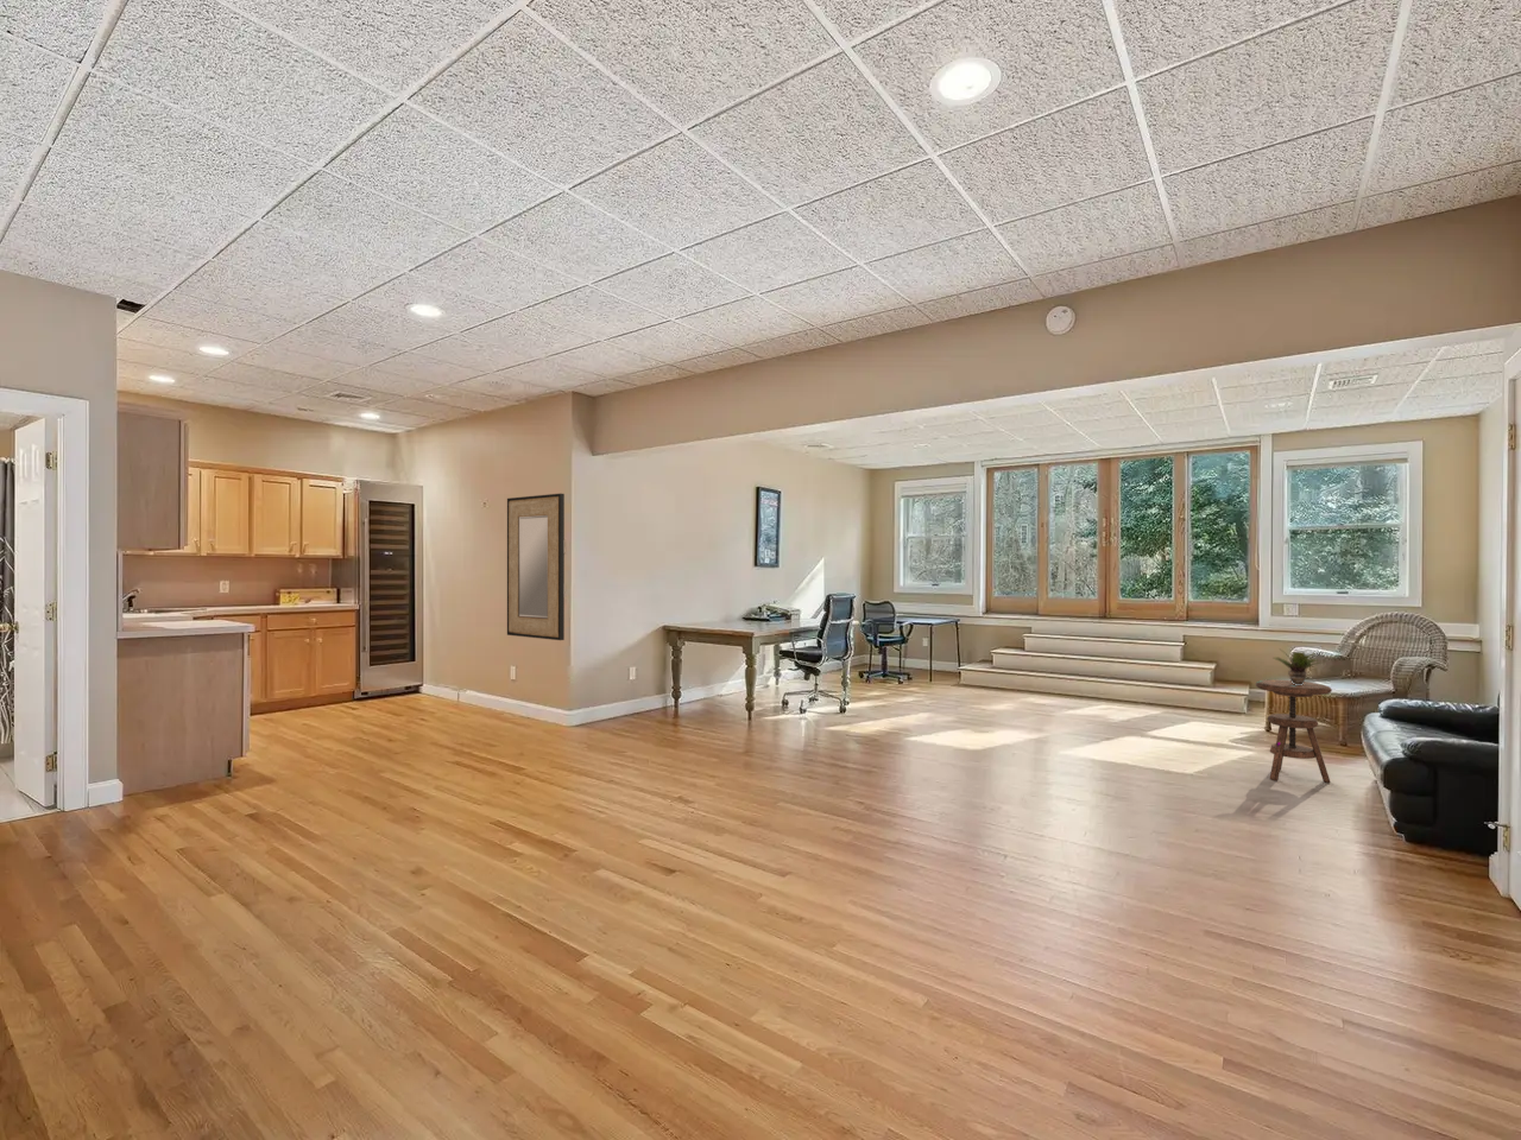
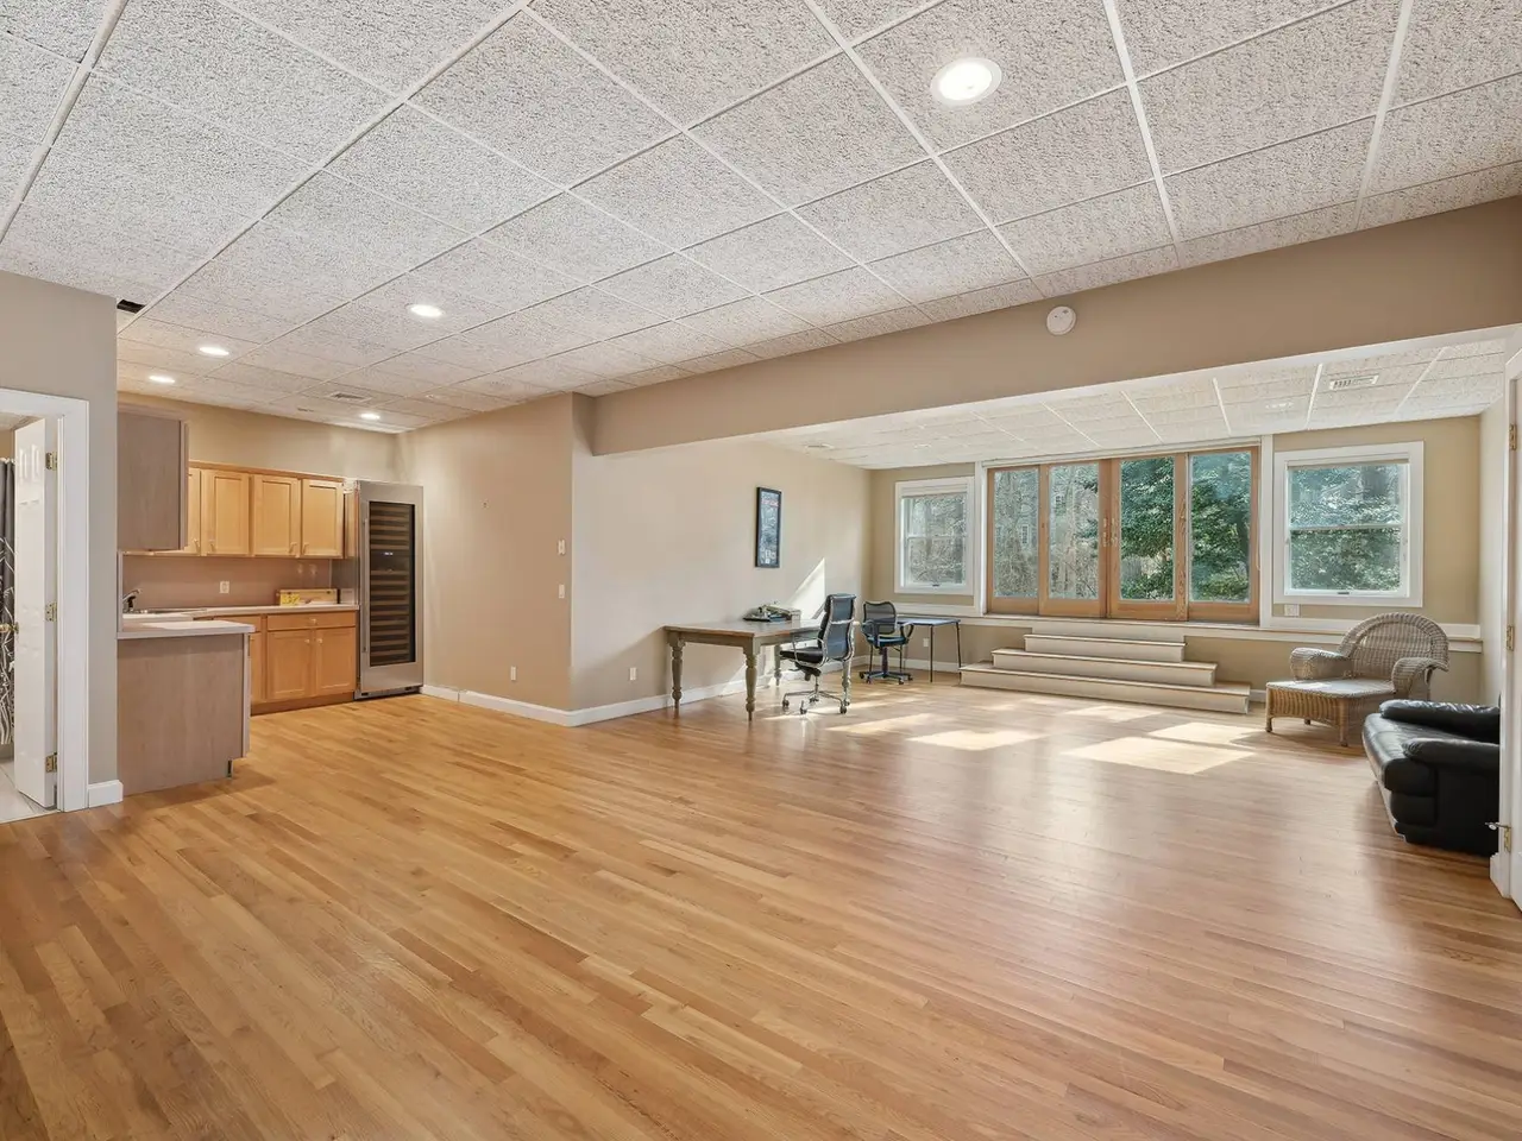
- home mirror (533, 566)
- side table (1292, 730)
- potted plant (1297, 666)
